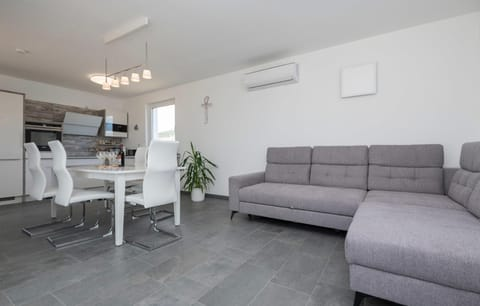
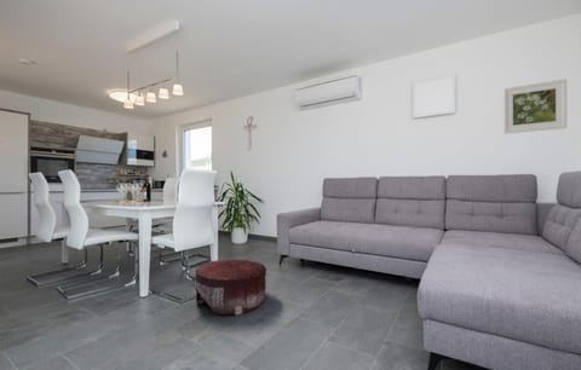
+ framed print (533, 106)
+ pouf (230, 281)
